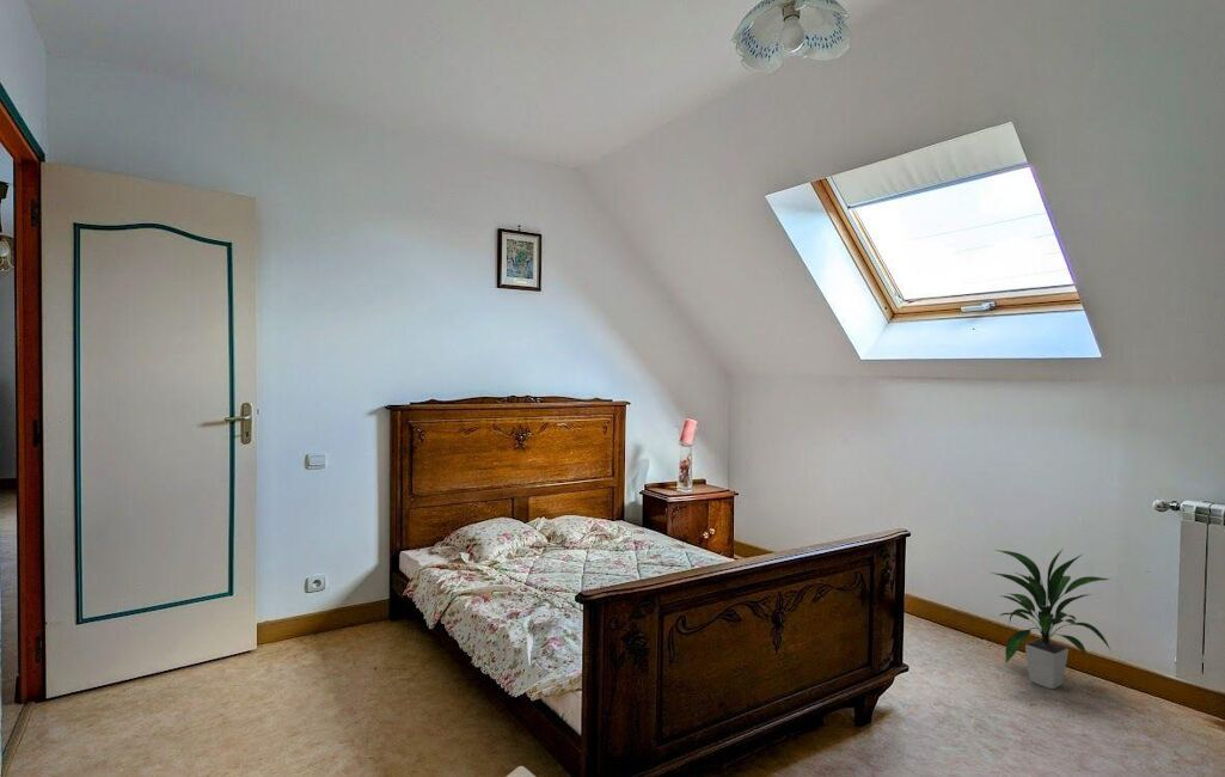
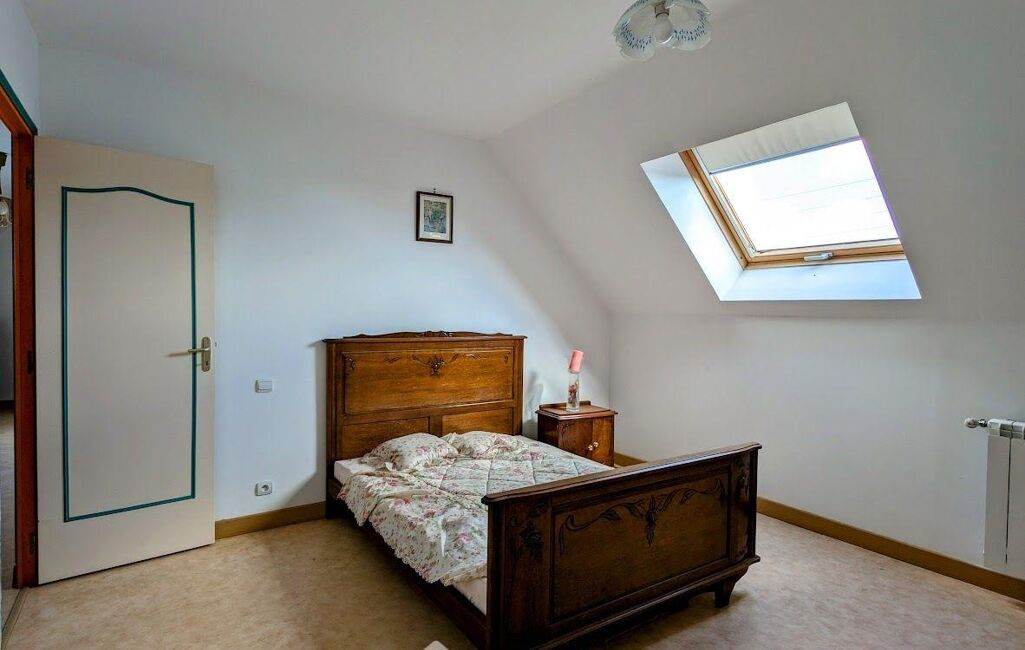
- indoor plant (1042, 613)
